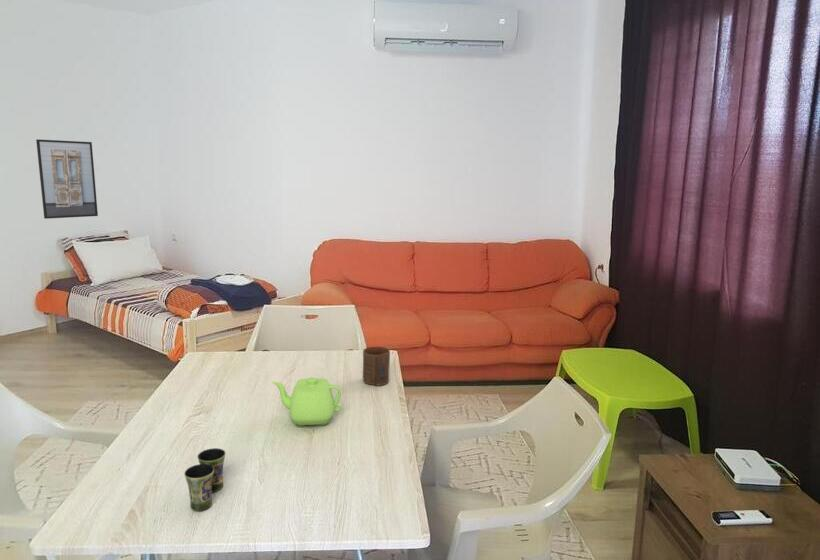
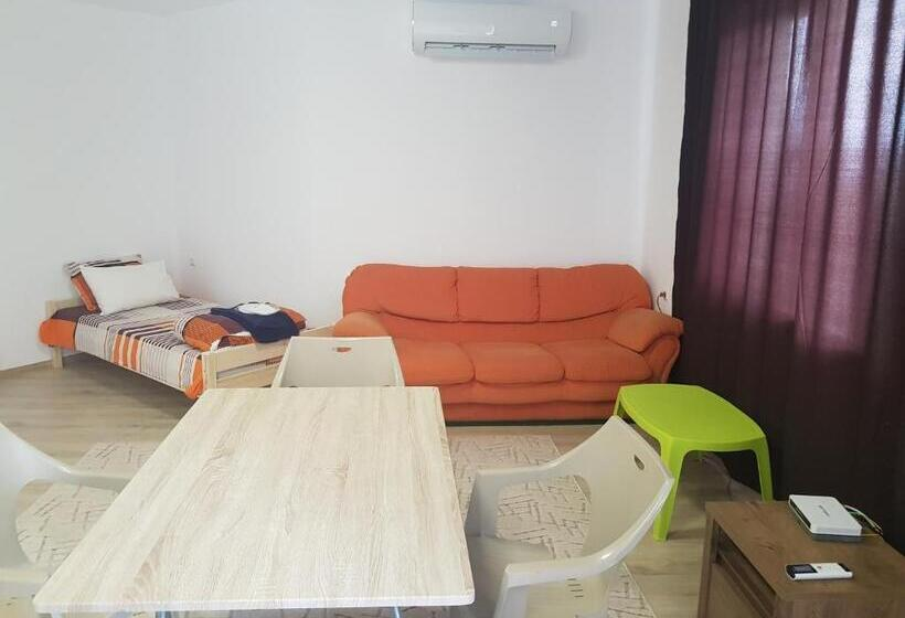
- teapot (307, 399)
- cup (376, 365)
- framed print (68, 179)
- cup (206, 479)
